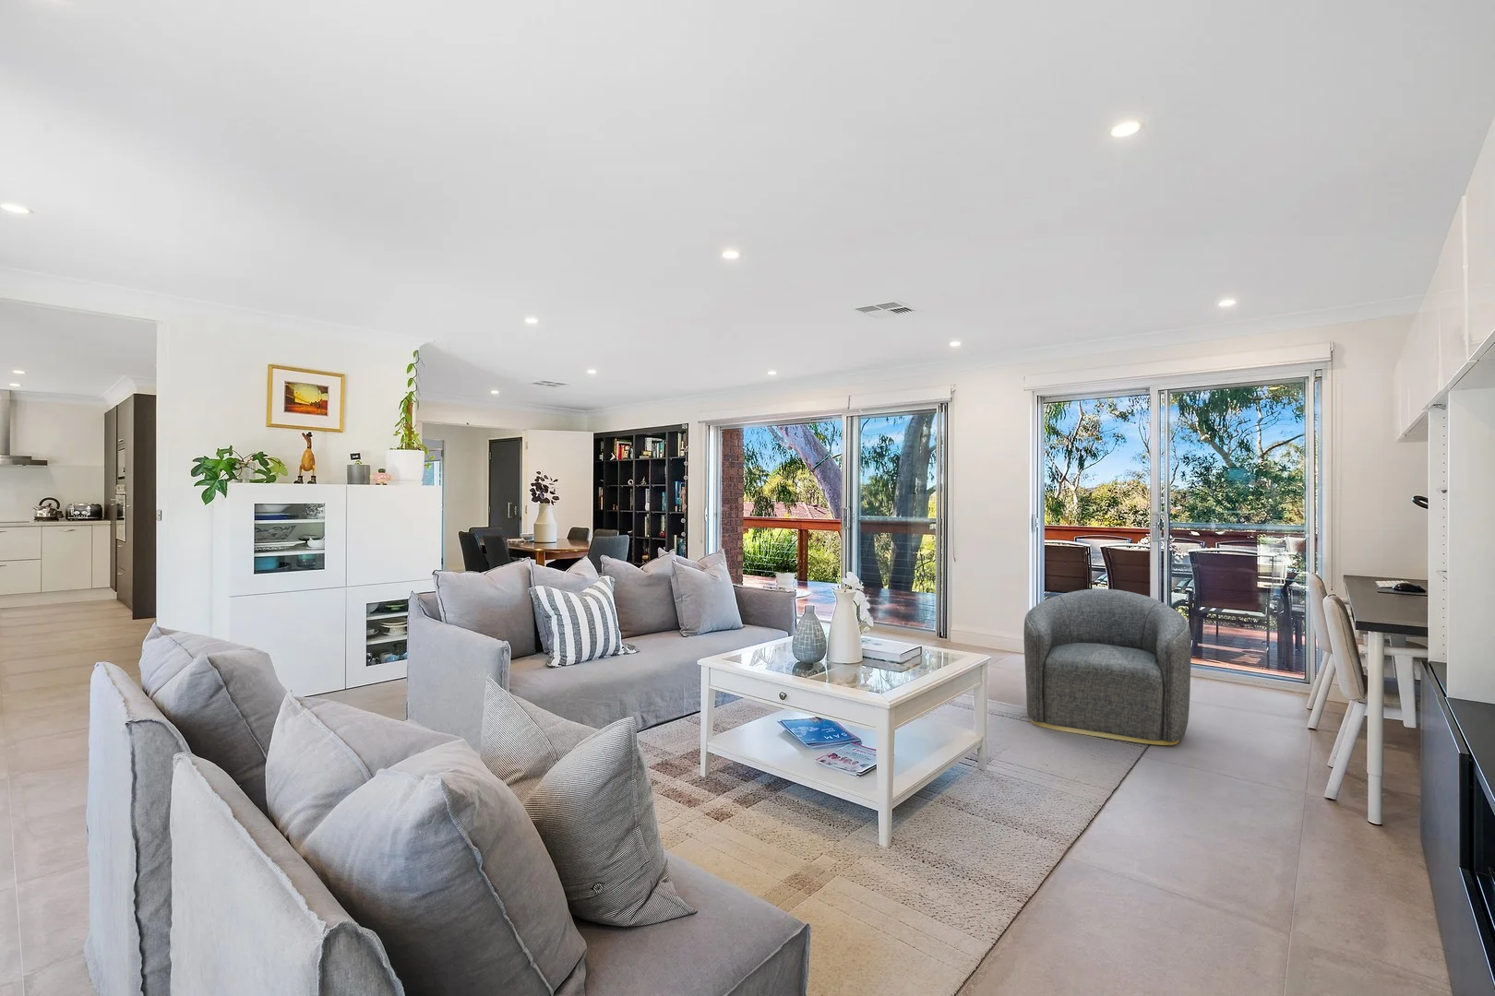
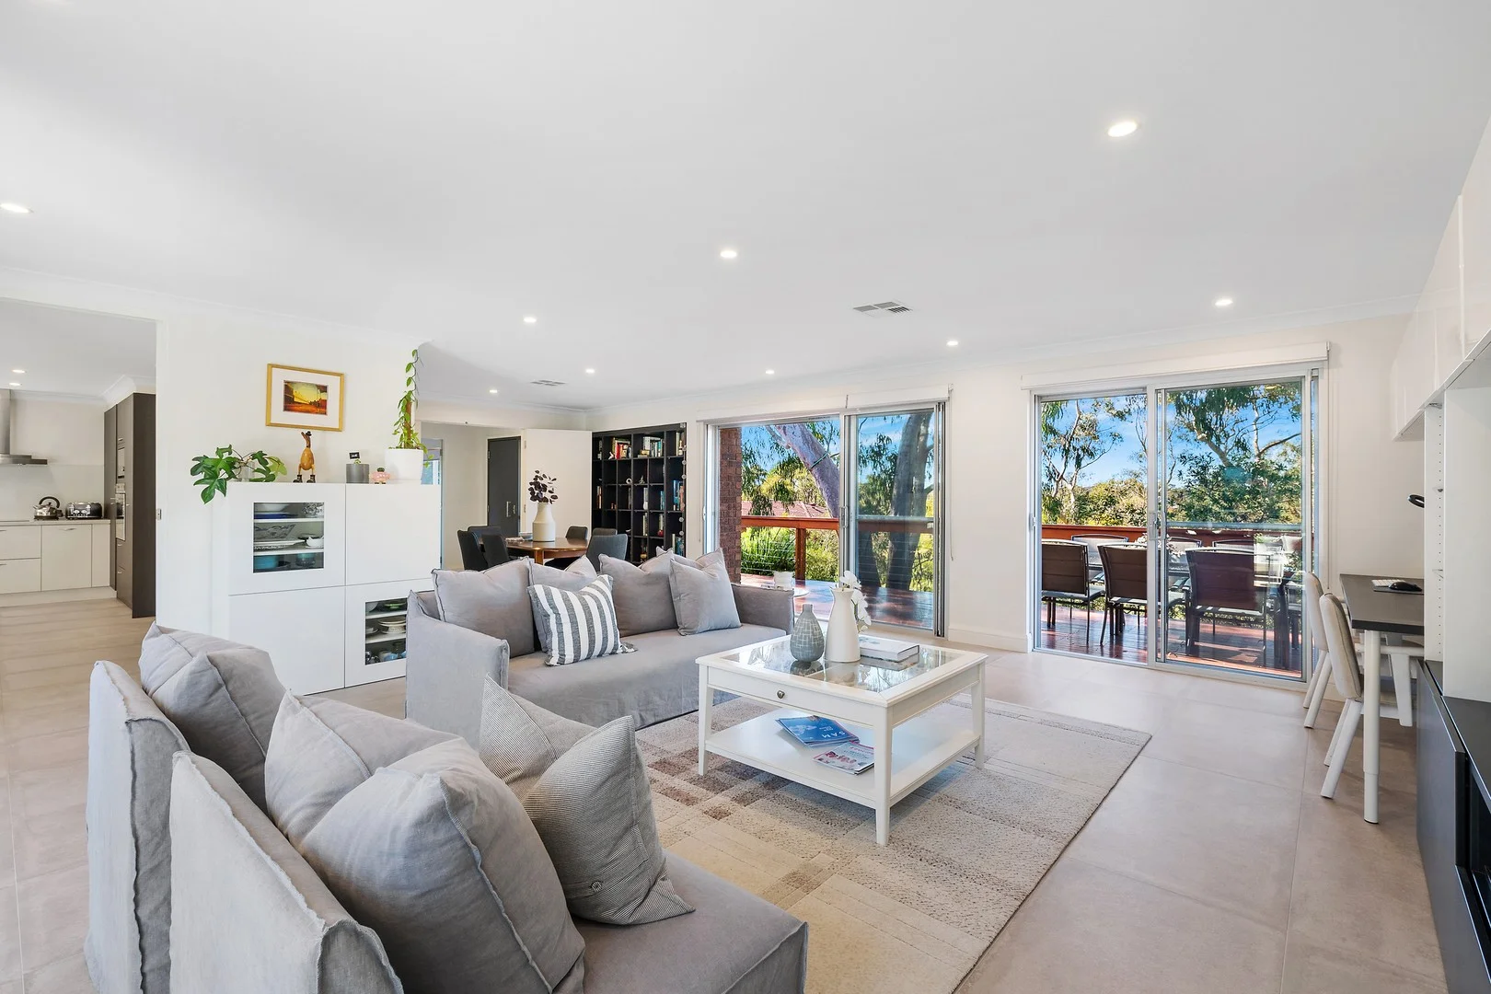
- armchair (1103, 657)
